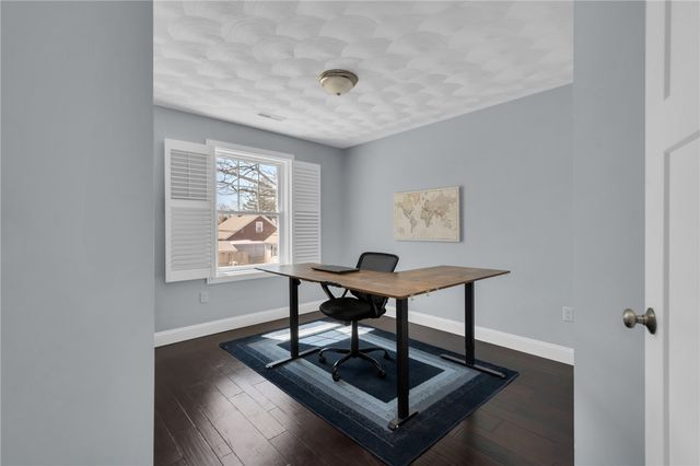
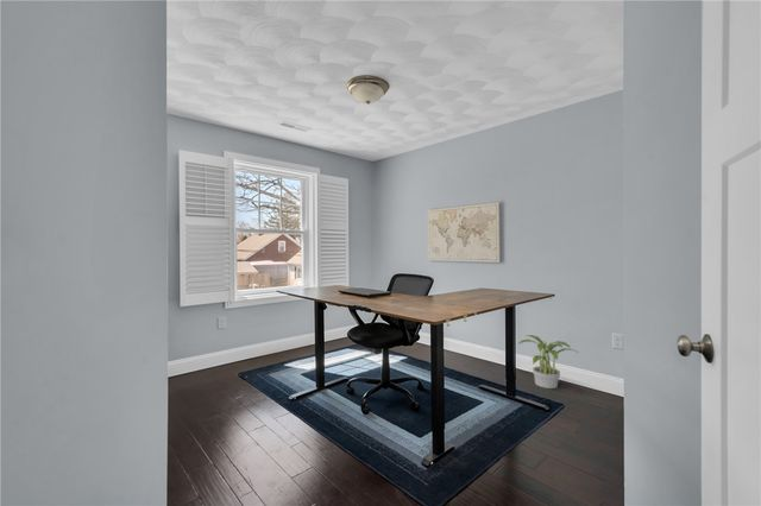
+ potted plant (546, 361)
